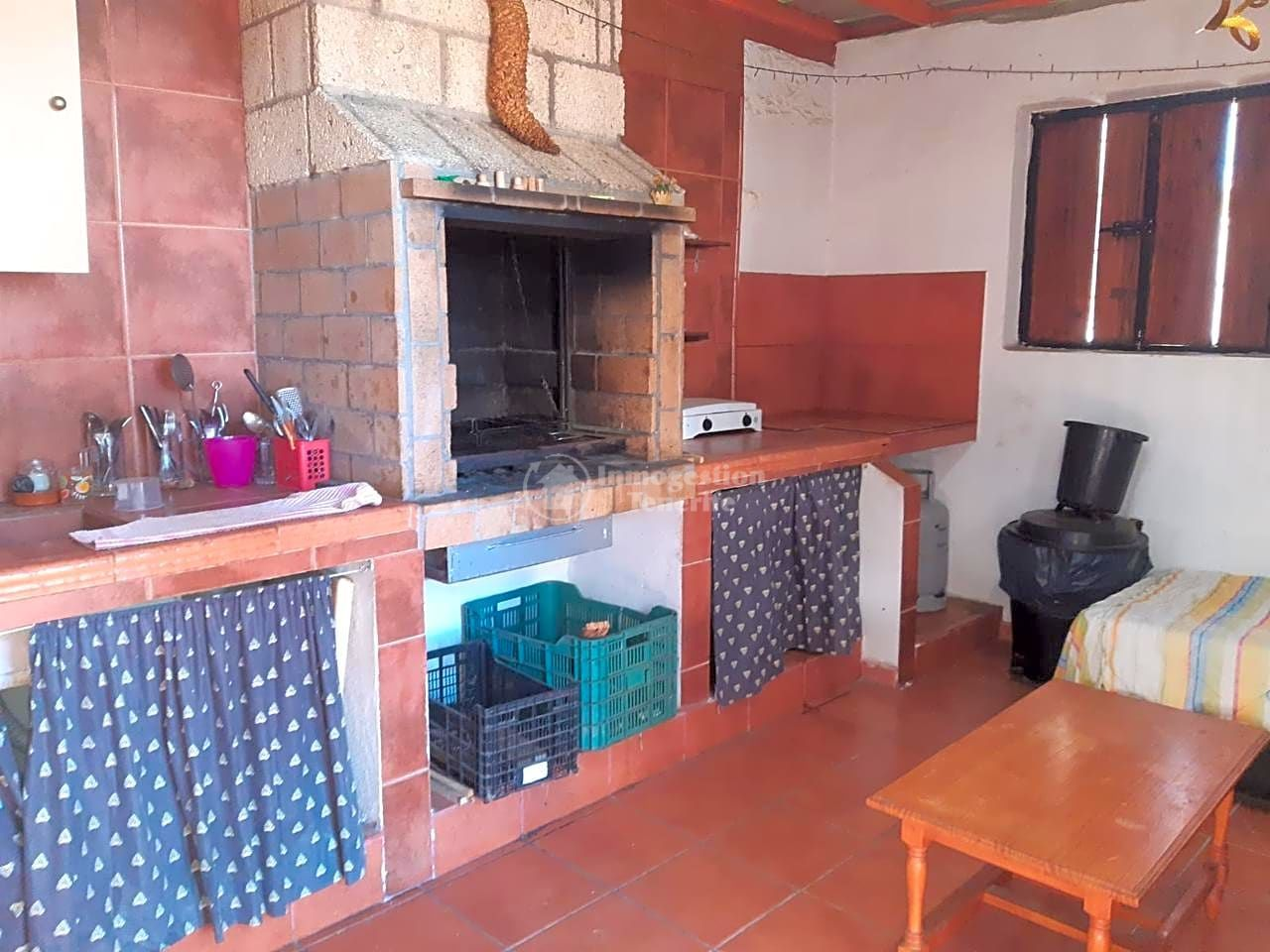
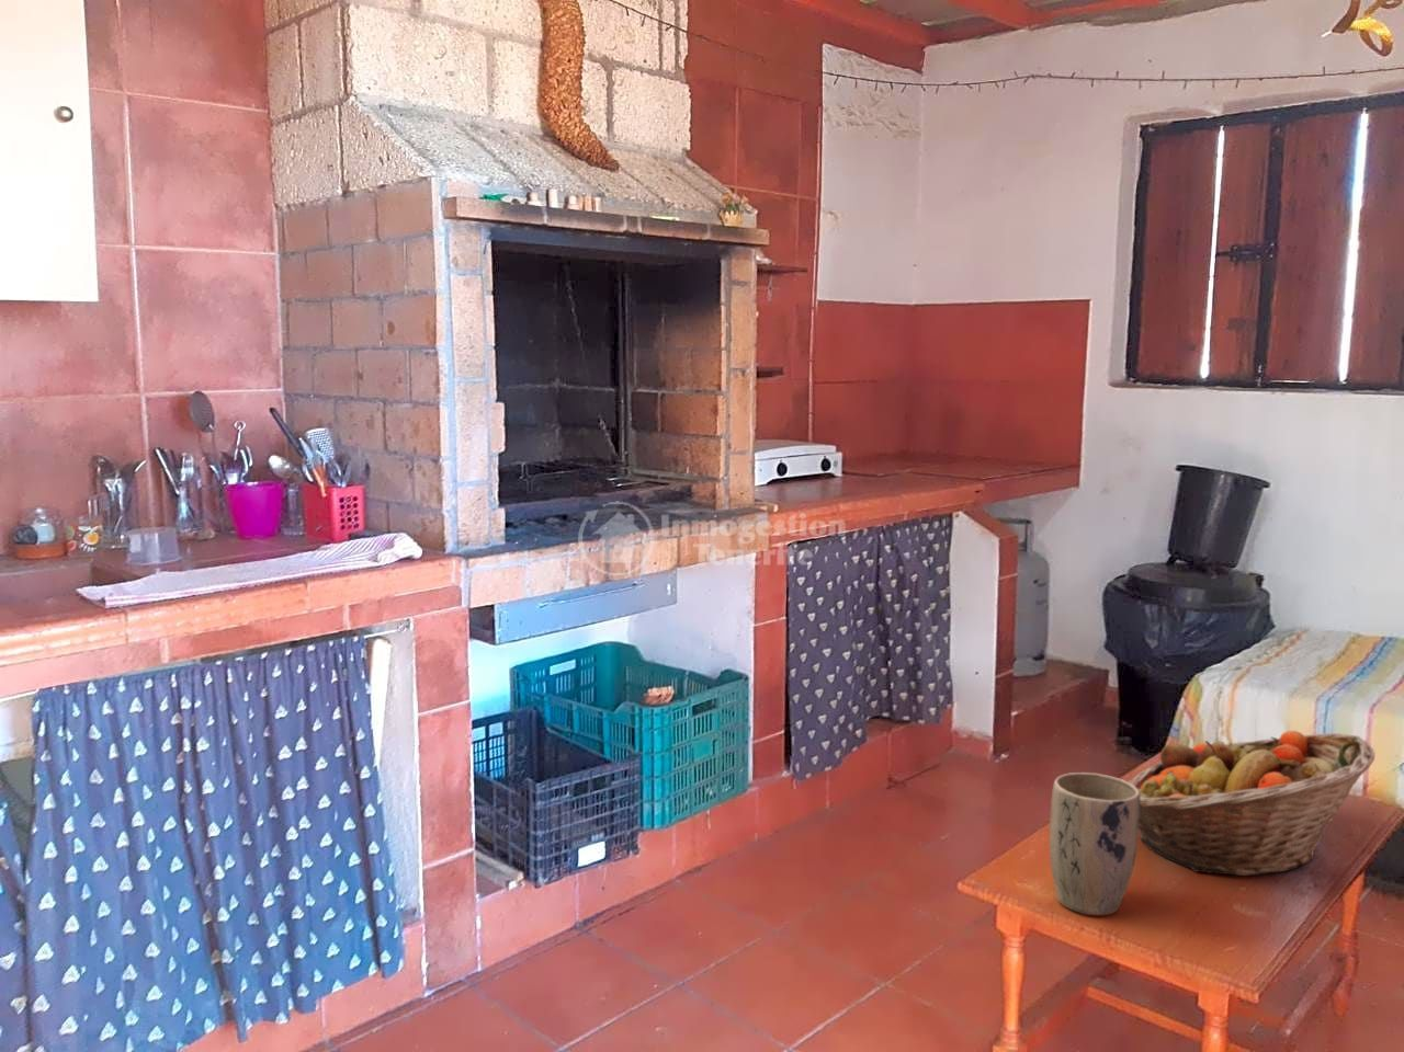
+ plant pot (1091, 844)
+ fruit basket (1241, 789)
